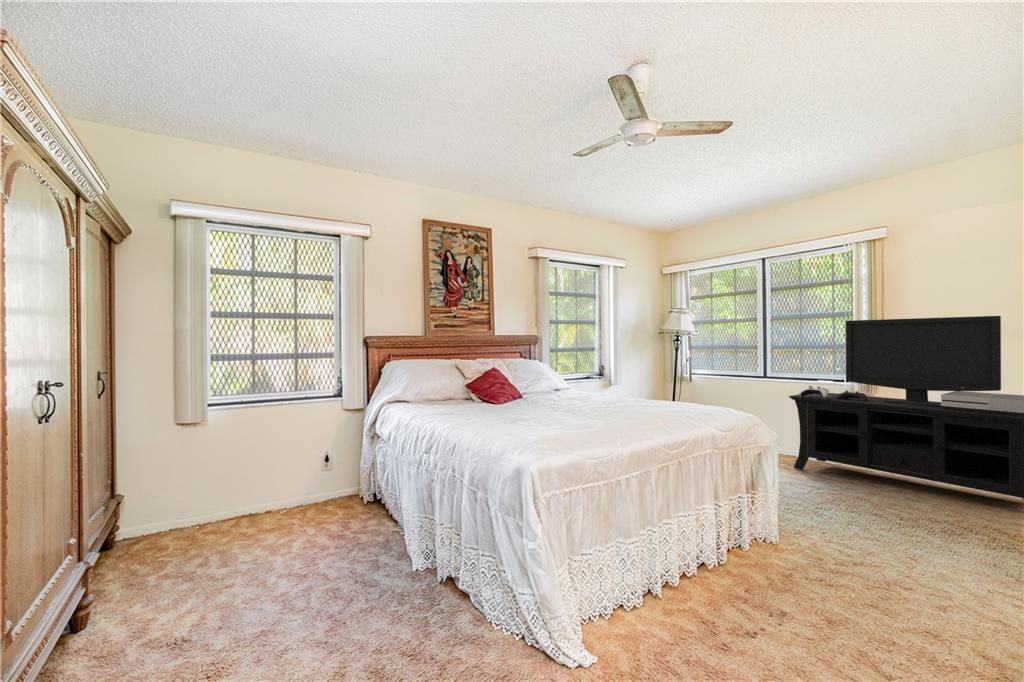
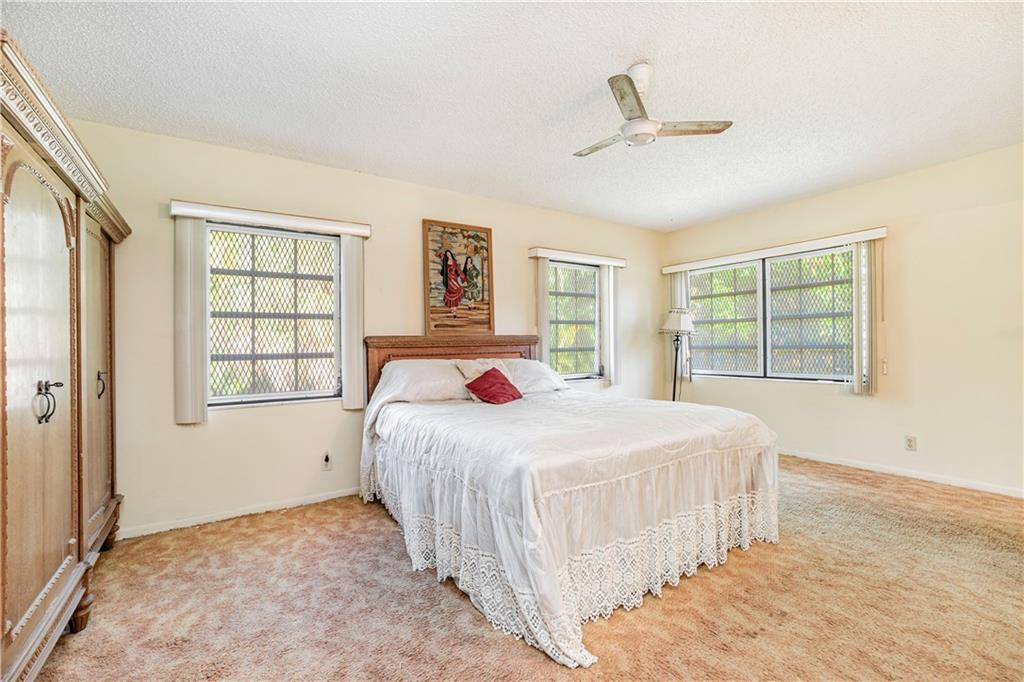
- media console (908, 402)
